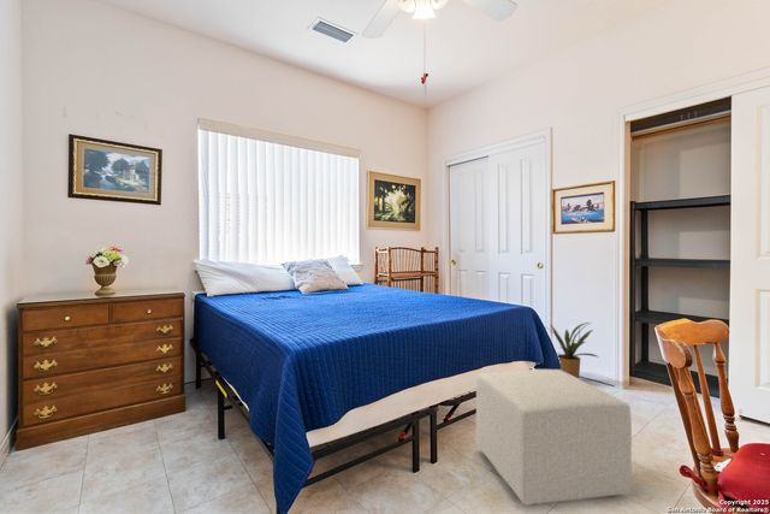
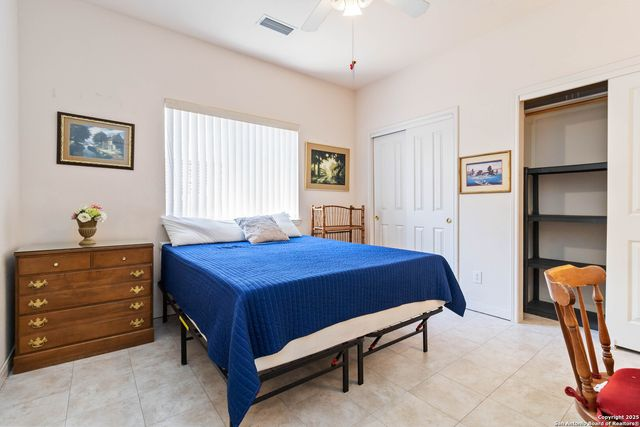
- ottoman (544, 426)
- house plant (568, 349)
